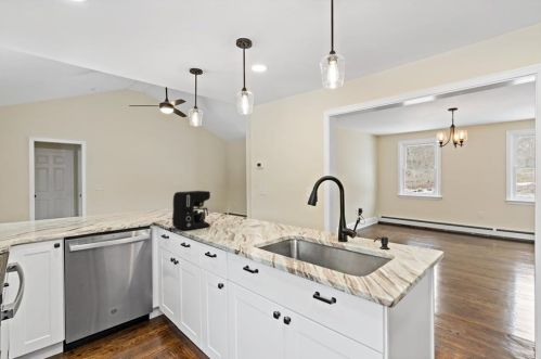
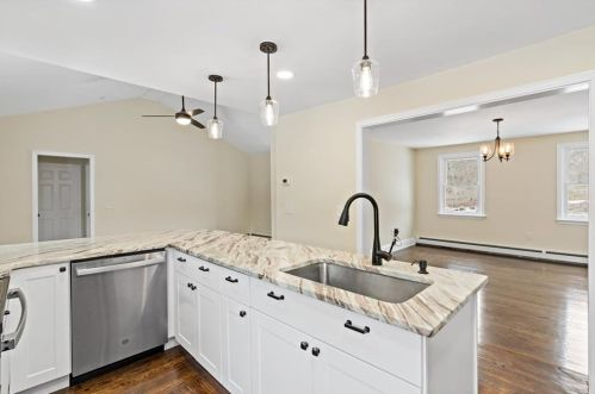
- coffee maker (193, 208)
